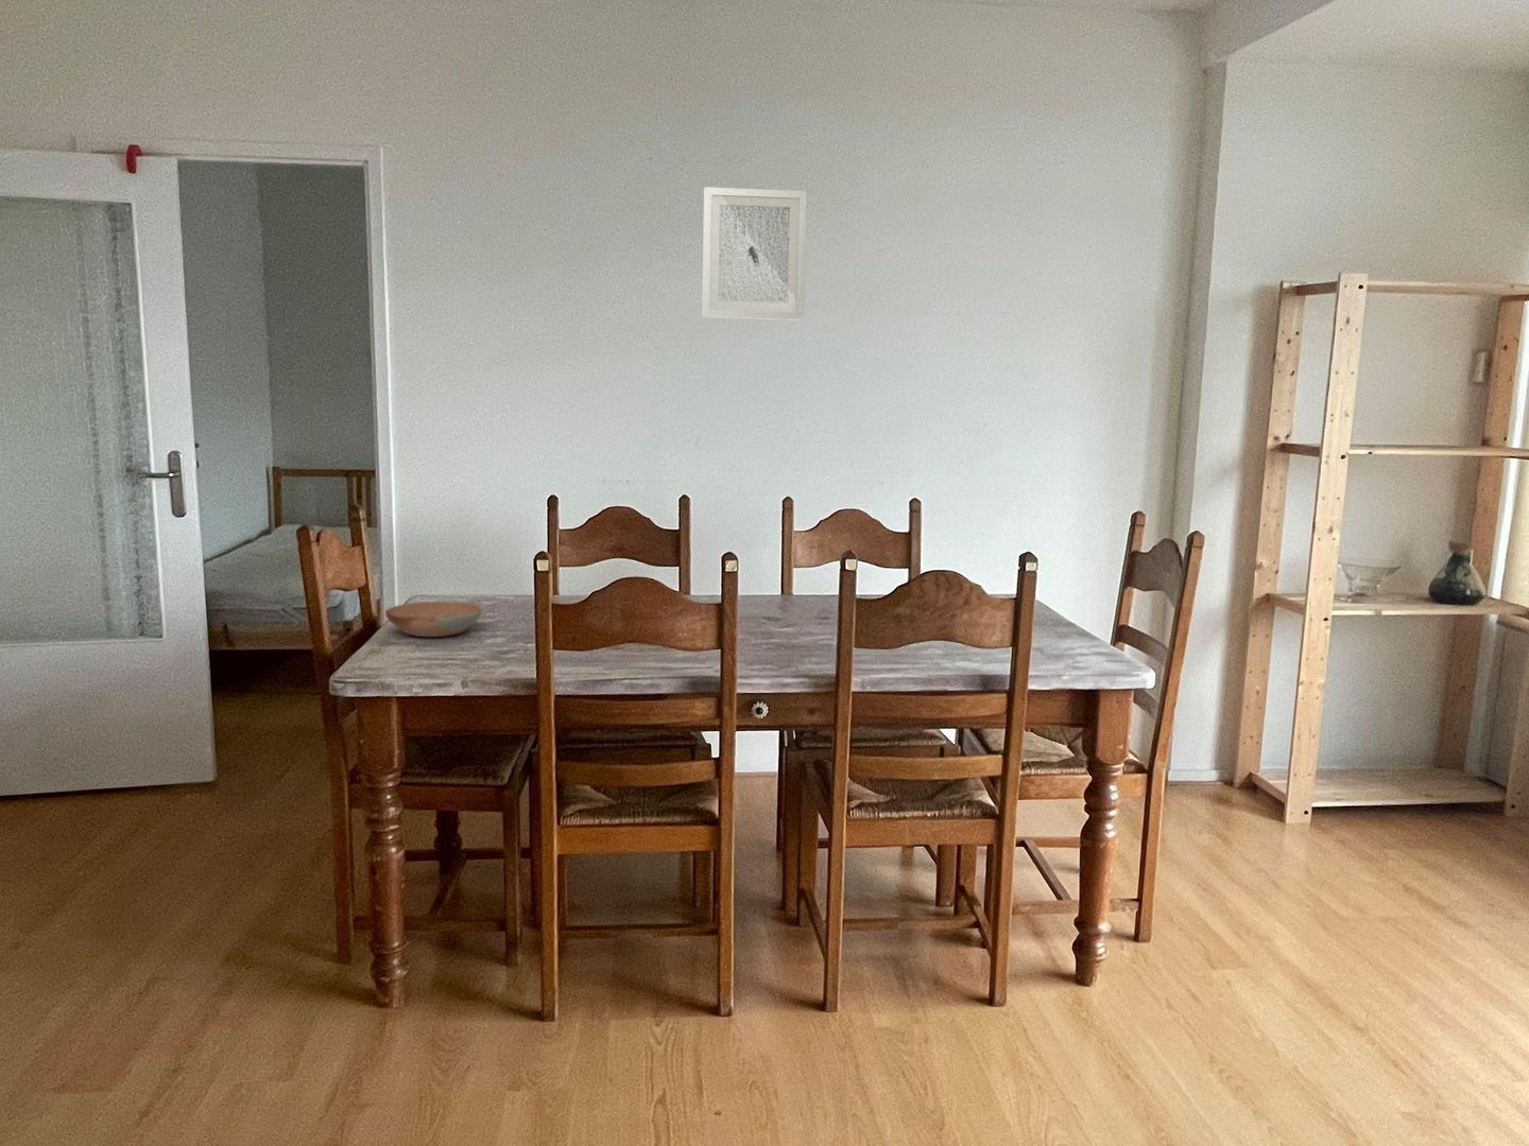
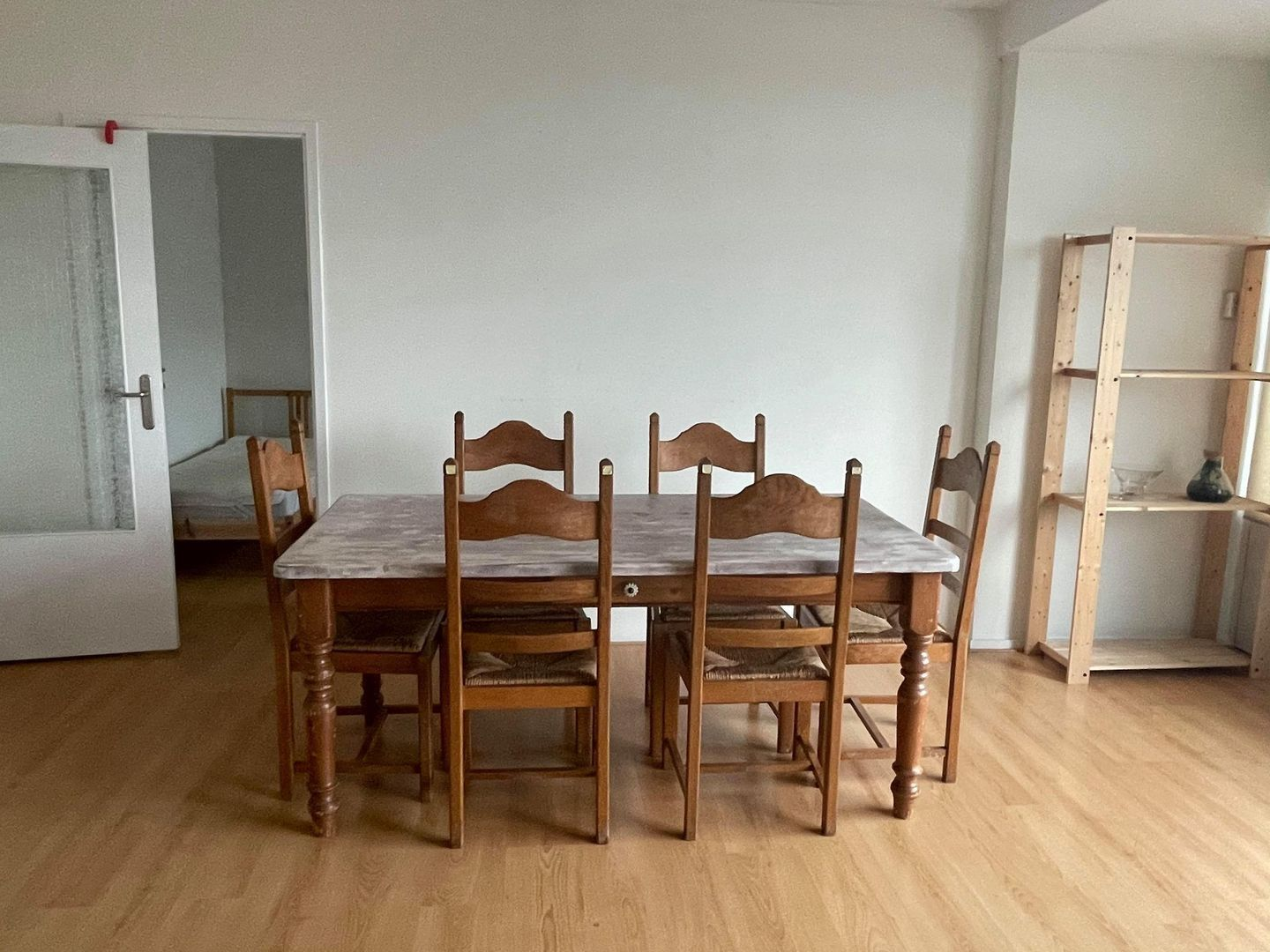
- wall art (754, 254)
- bowl (435, 620)
